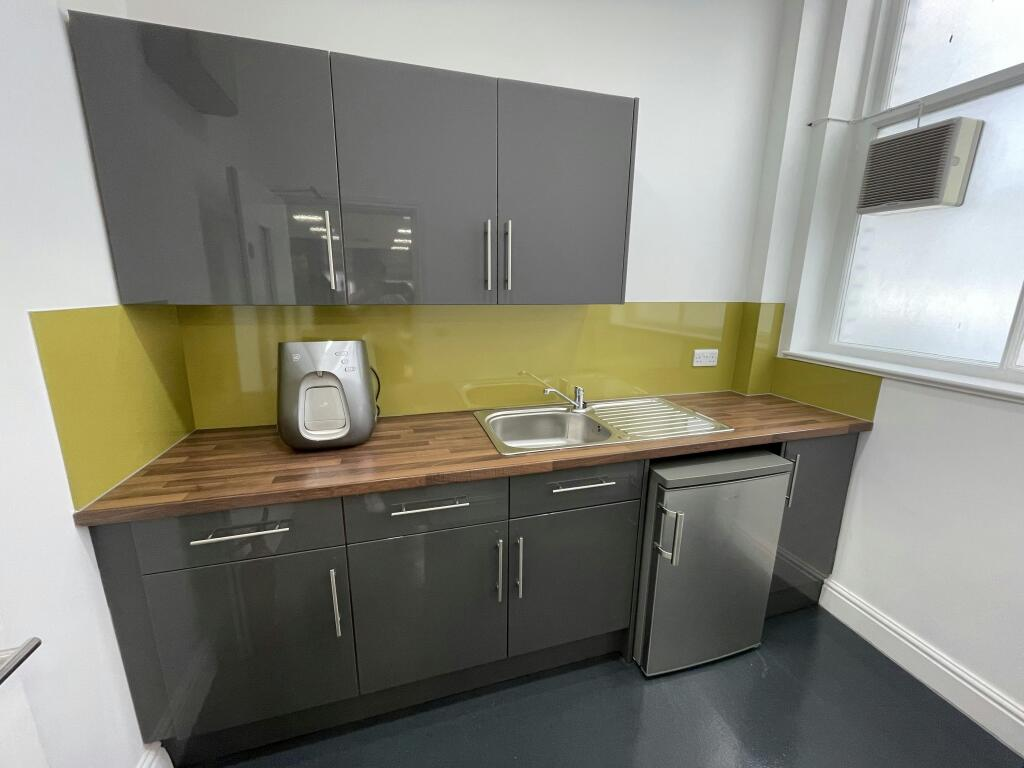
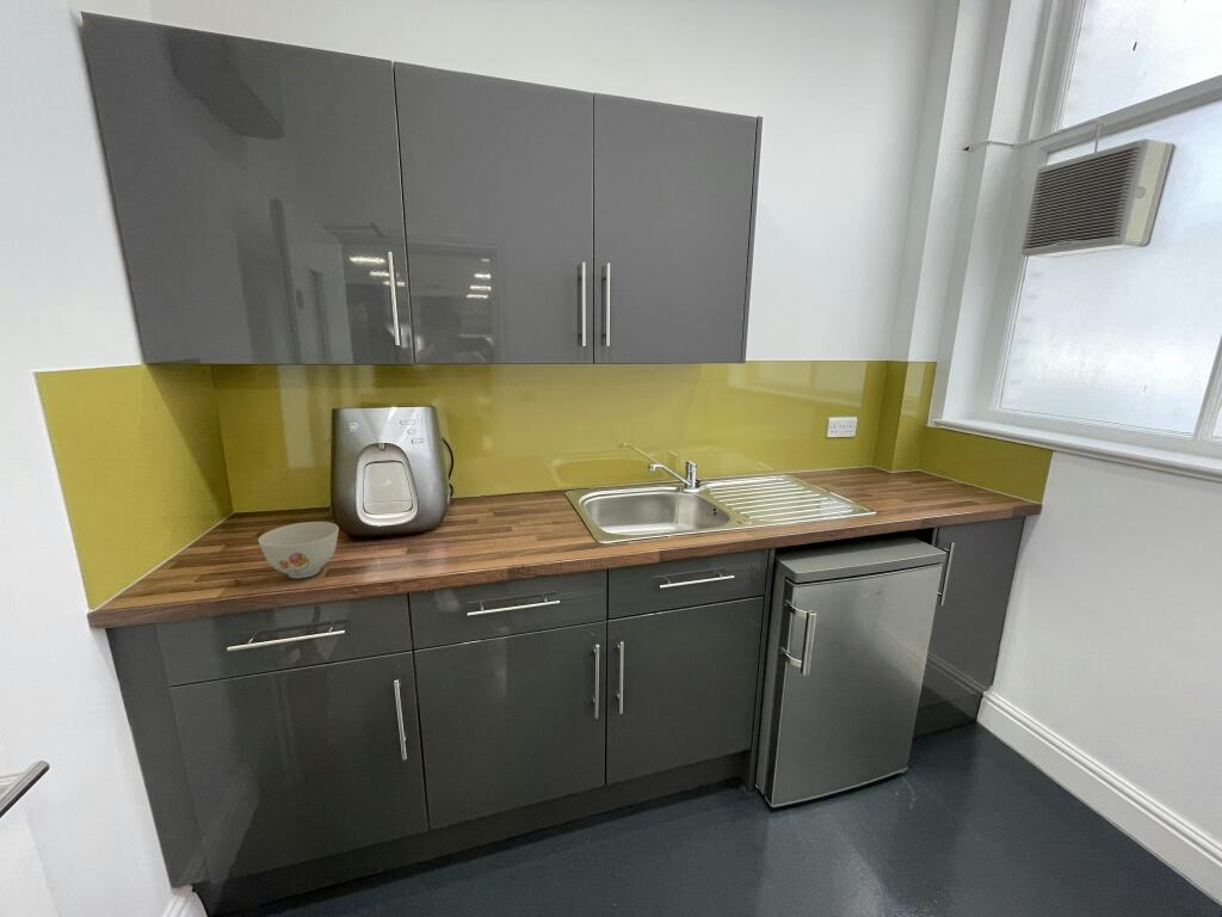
+ bowl (302, 553)
